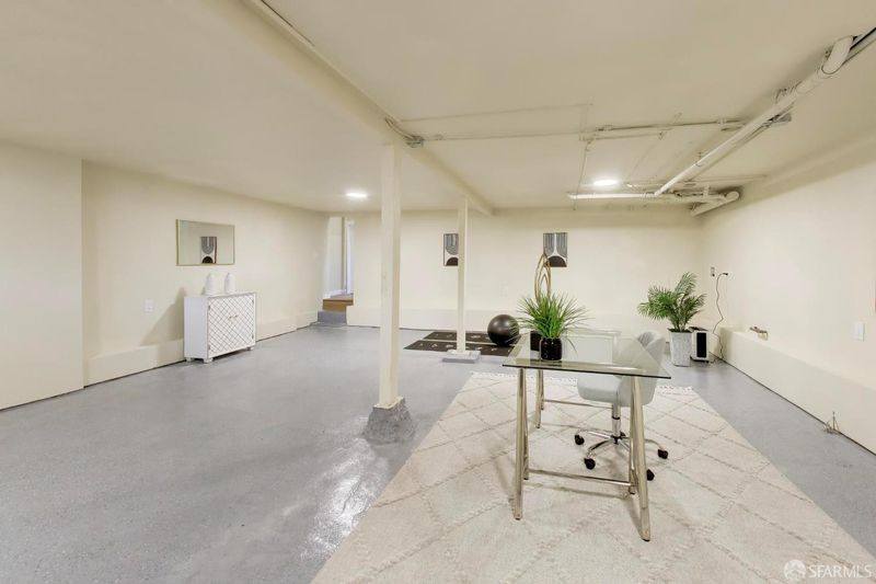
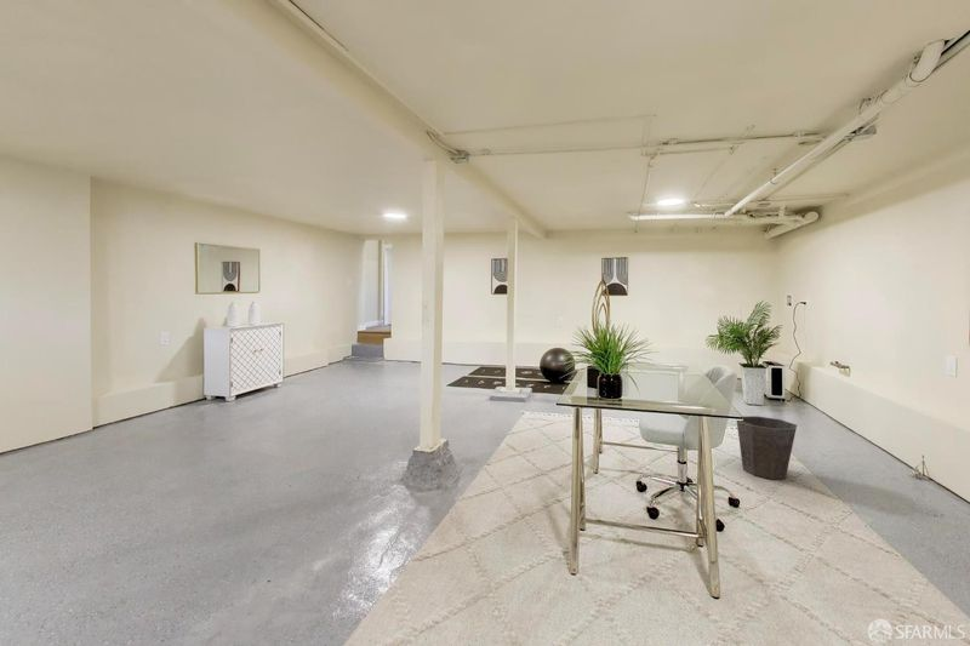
+ waste bin (765, 446)
